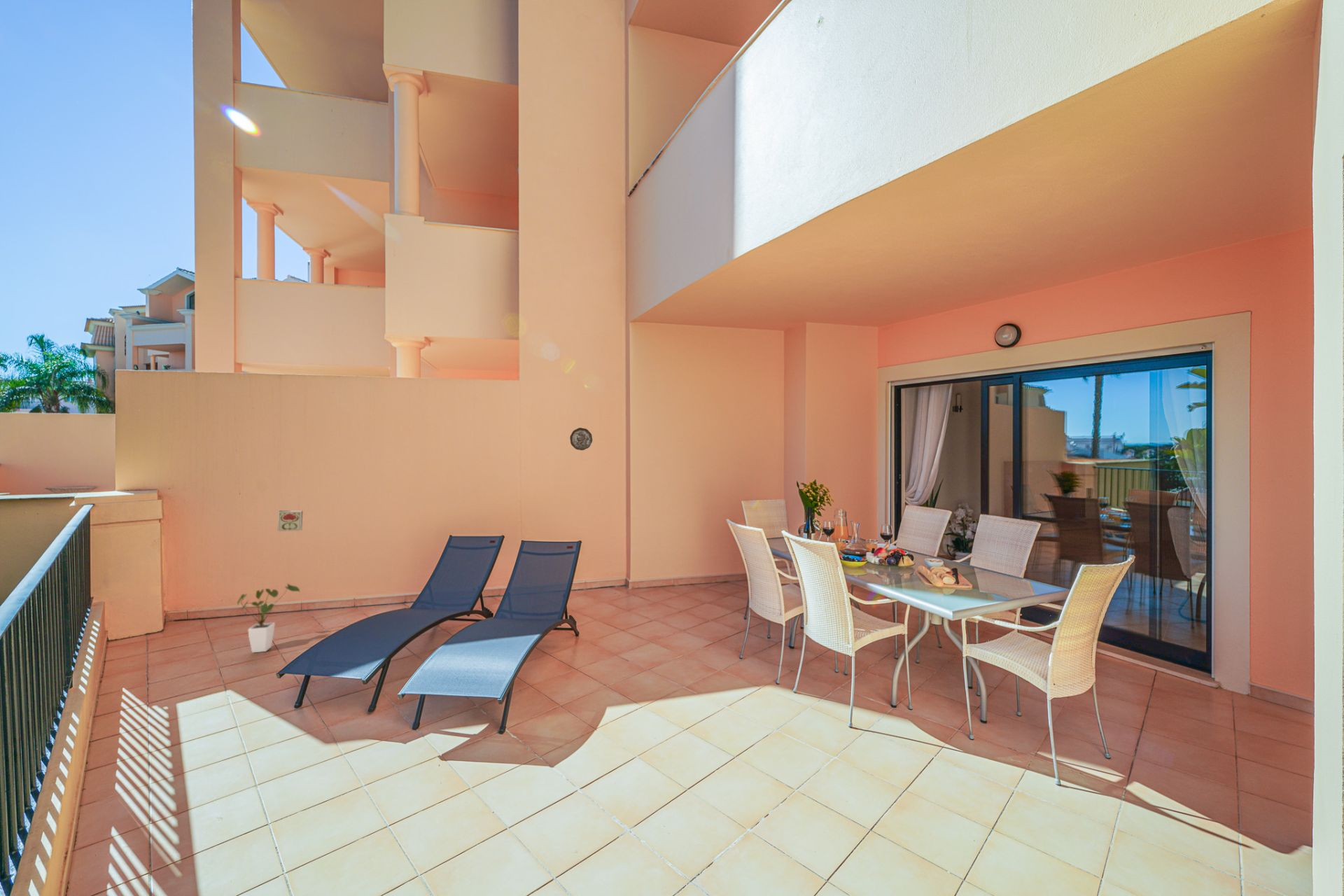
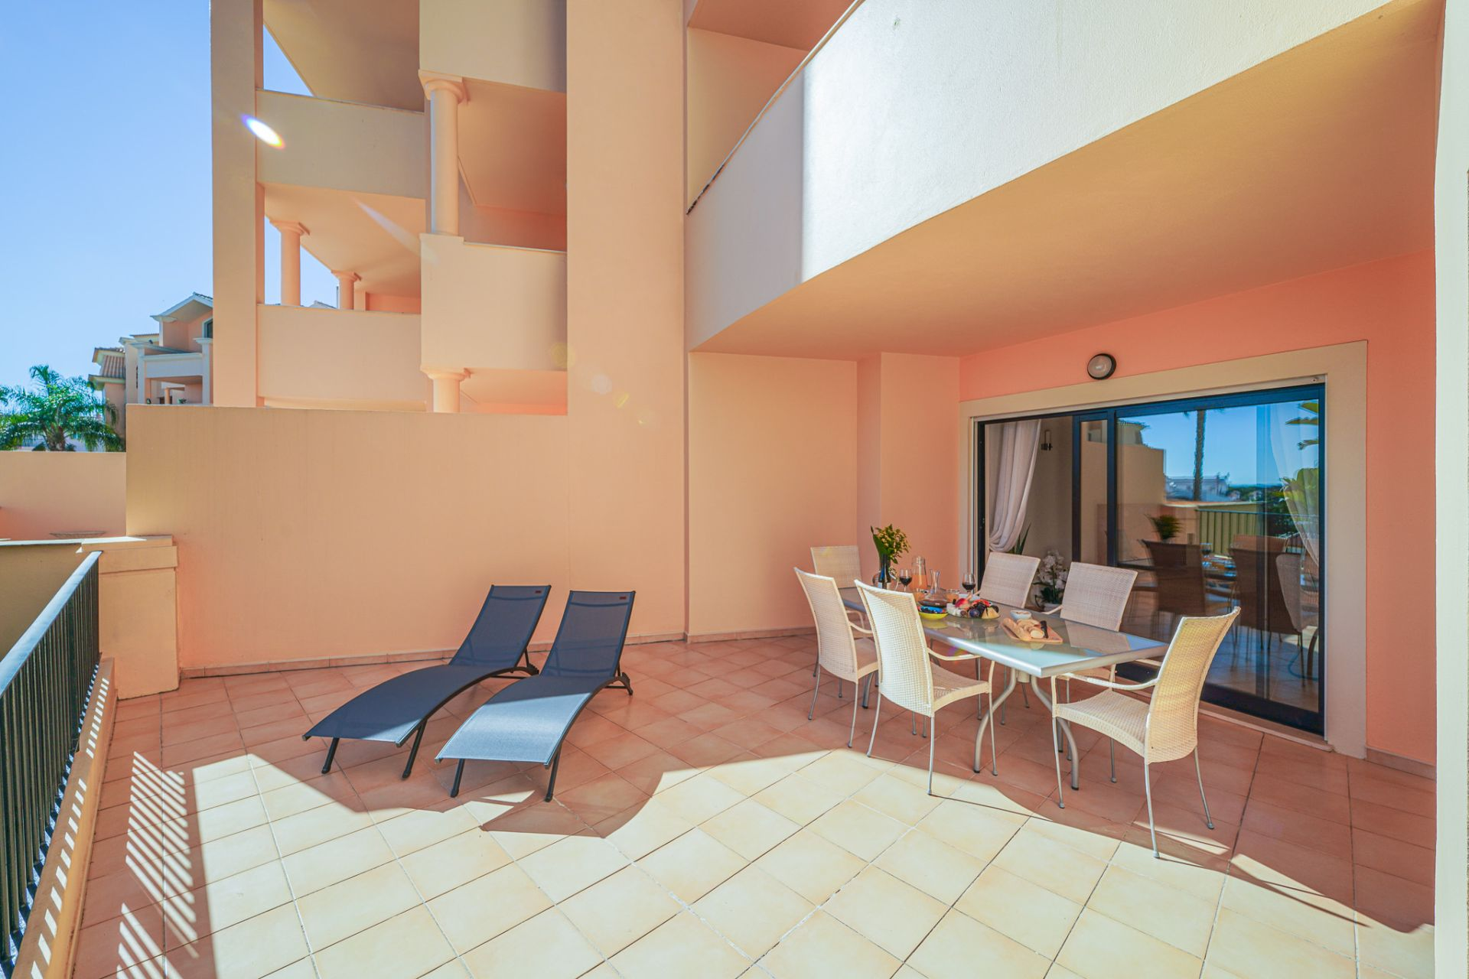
- house plant (266, 617)
- decorative plate (581, 439)
- decorative tile (290, 520)
